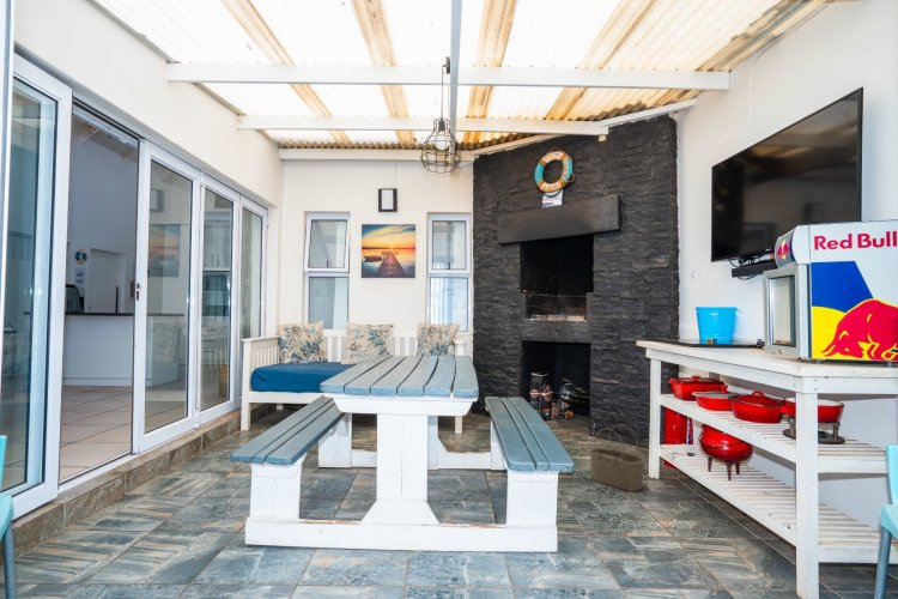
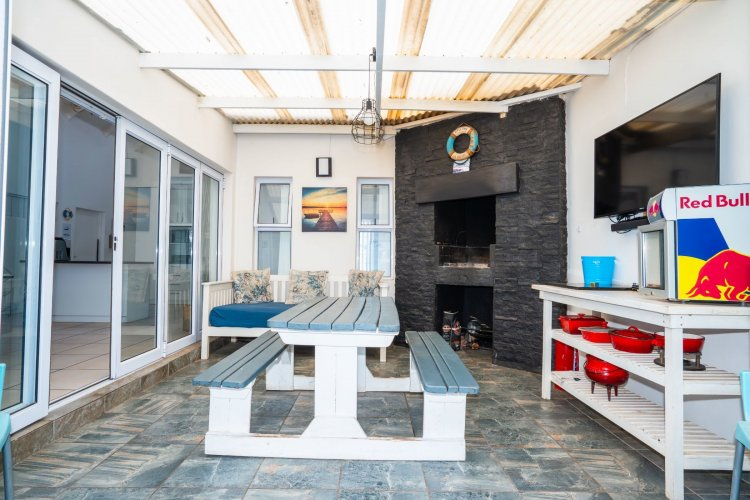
- wicker basket (615, 454)
